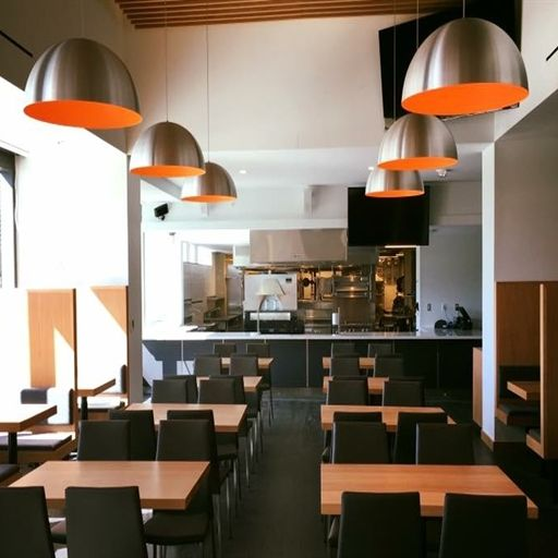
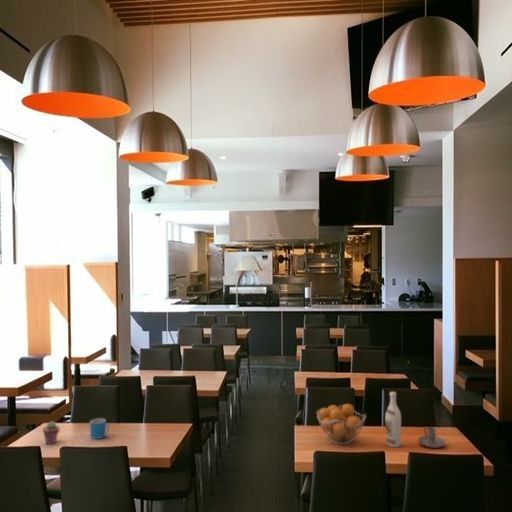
+ fruit basket (341, 423)
+ wine bottle (393, 418)
+ mug (100, 429)
+ potted succulent (51, 432)
+ candle holder (430, 435)
